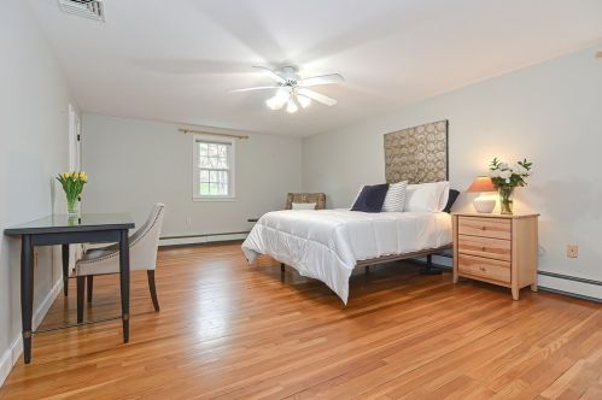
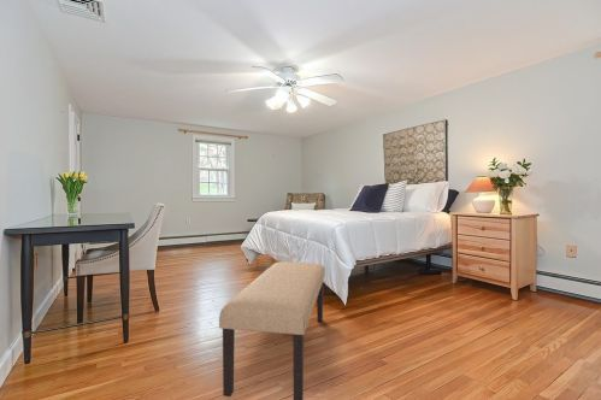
+ bench (284, 312)
